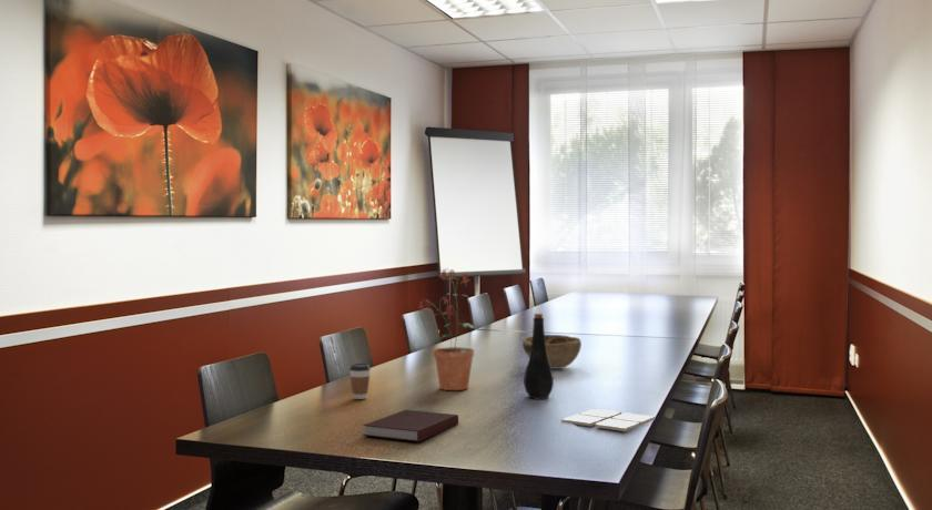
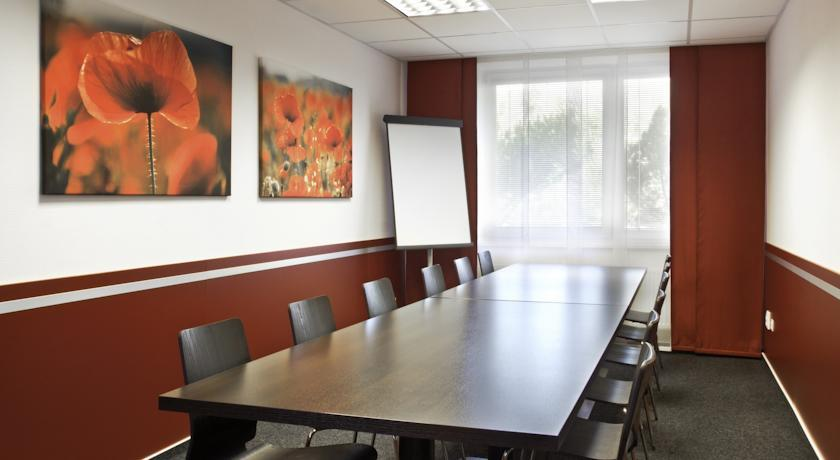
- potted plant (448, 329)
- notebook (412, 425)
- bottle (538, 355)
- decorative bowl (551, 353)
- drink coaster (608, 419)
- coffee cup (359, 381)
